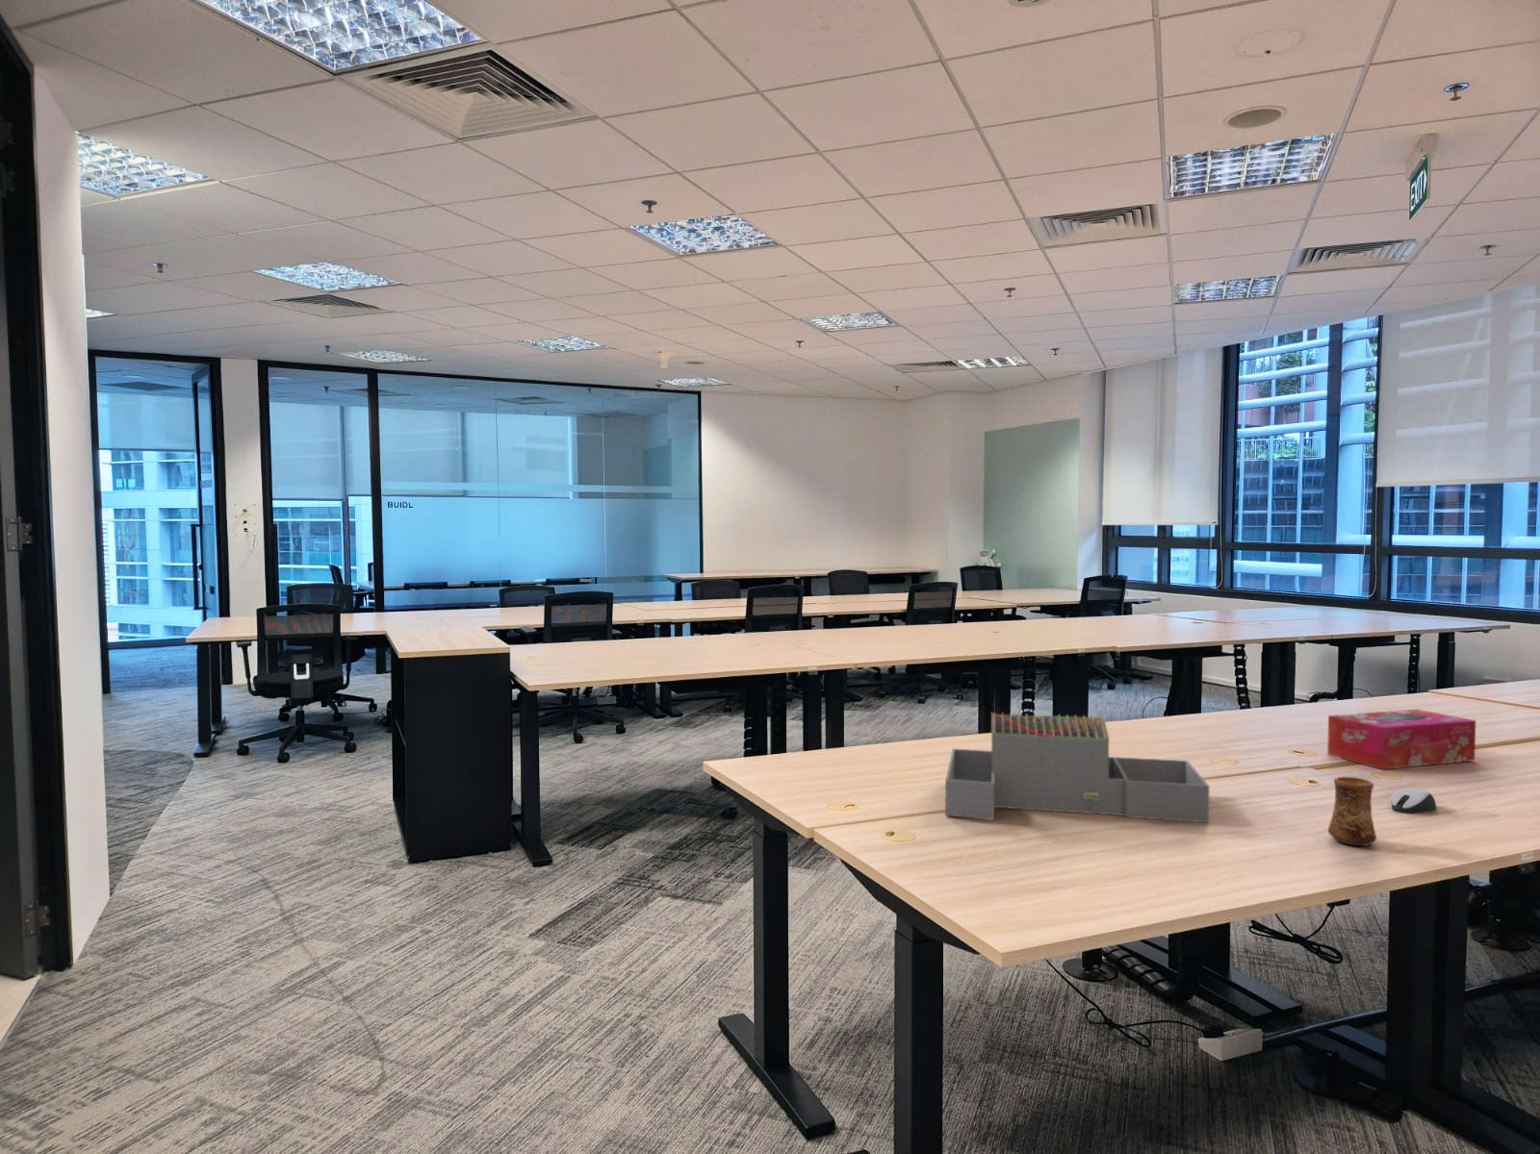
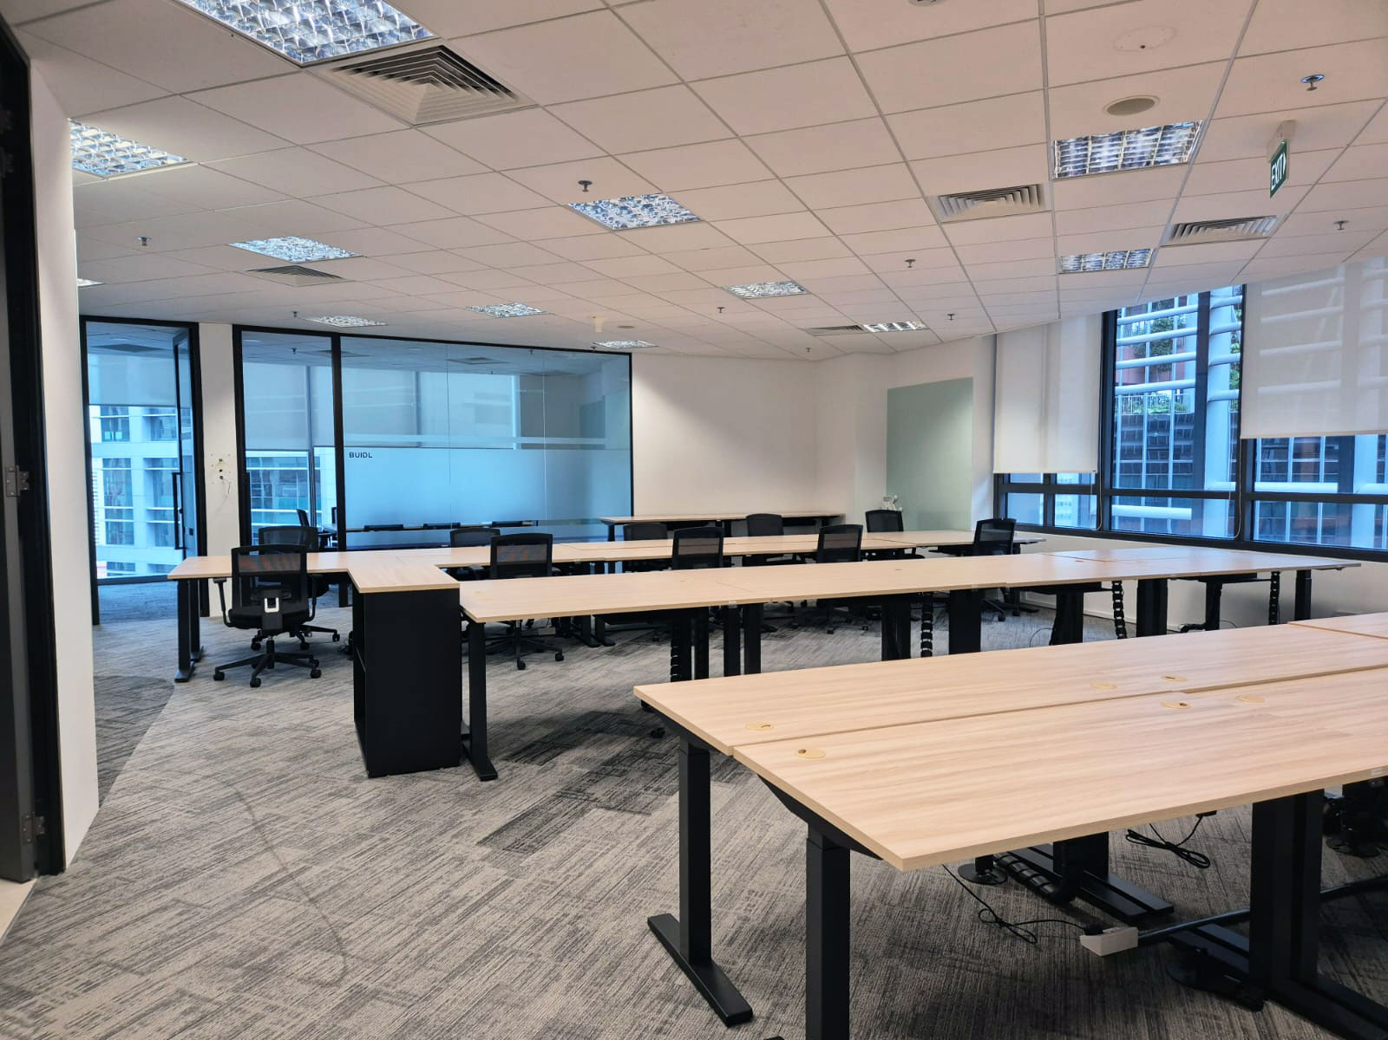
- tissue box (1401, 737)
- cup (1352, 811)
- architectural model (1071, 761)
- computer mouse (1413, 800)
